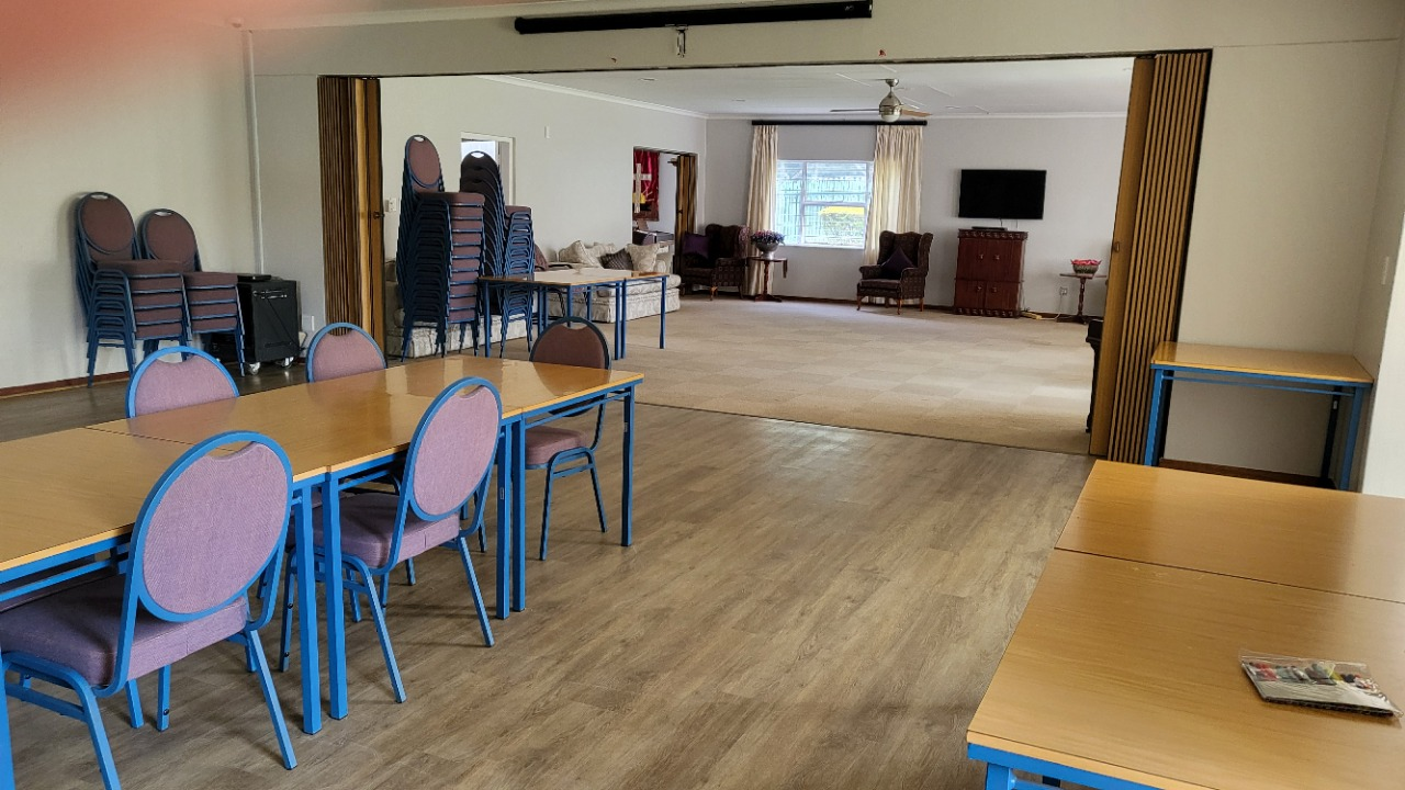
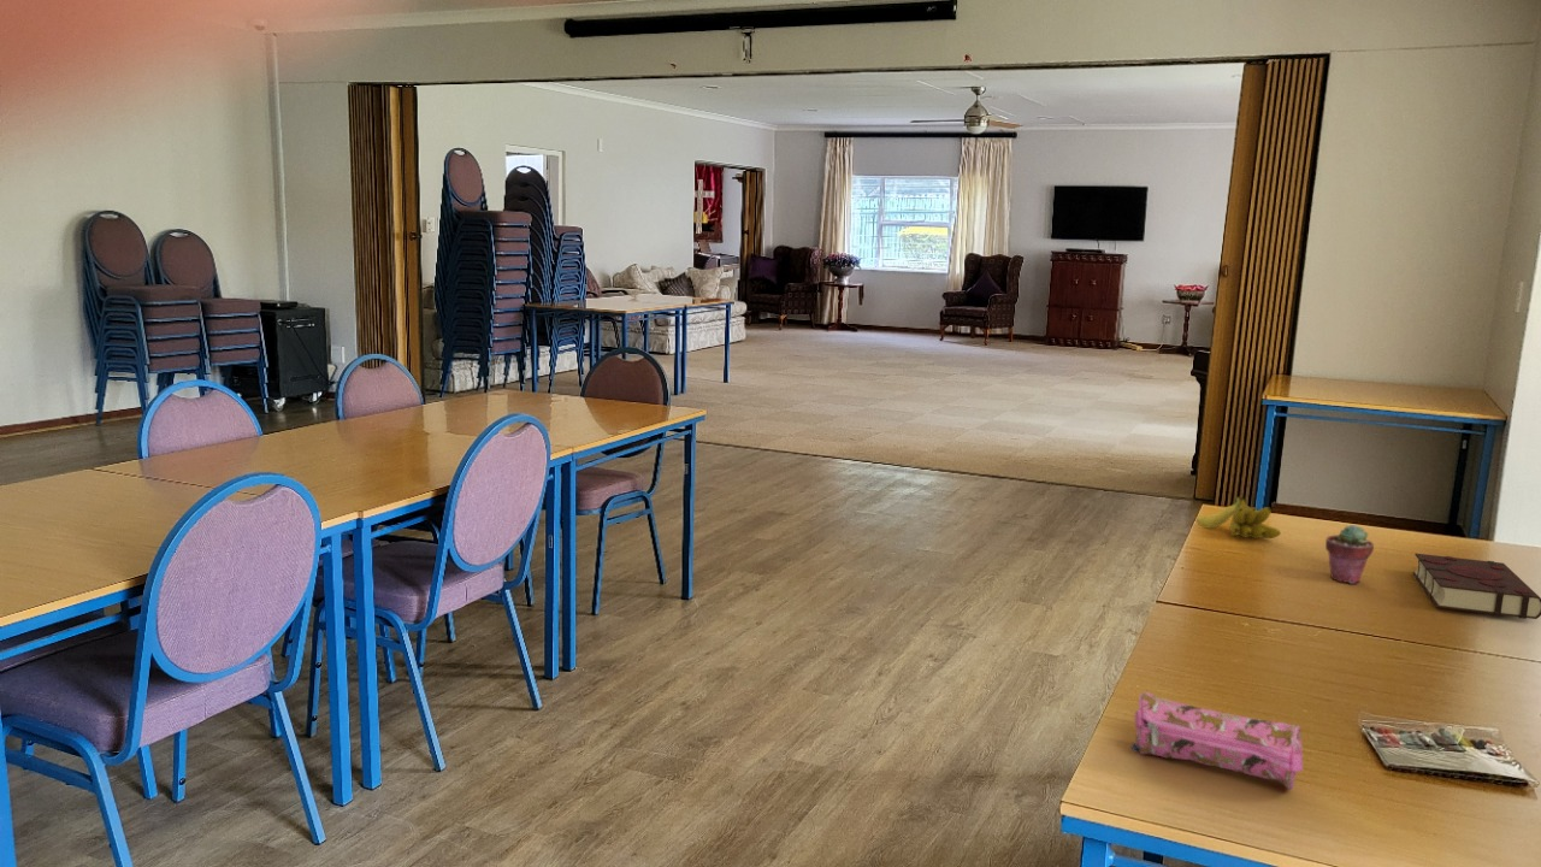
+ banana (1241, 517)
+ pencil case (1217, 738)
+ potted succulent (1348, 552)
+ book (1470, 580)
